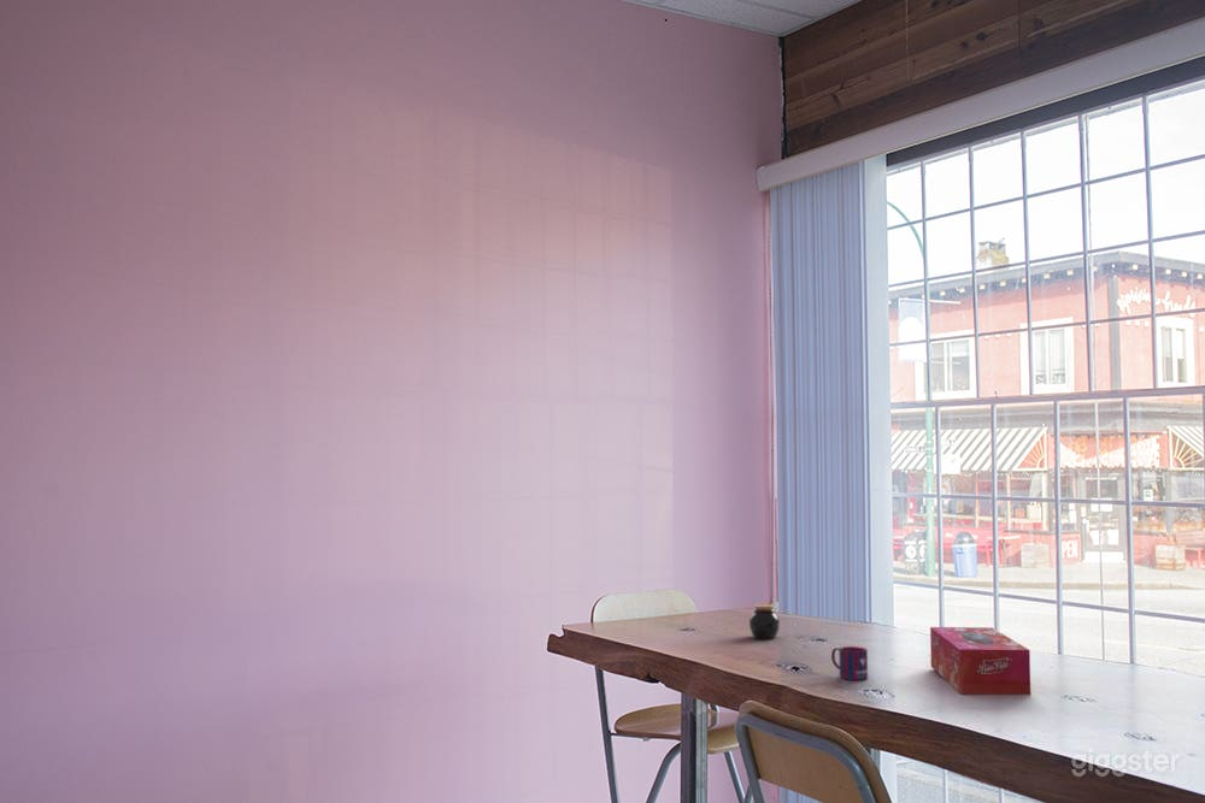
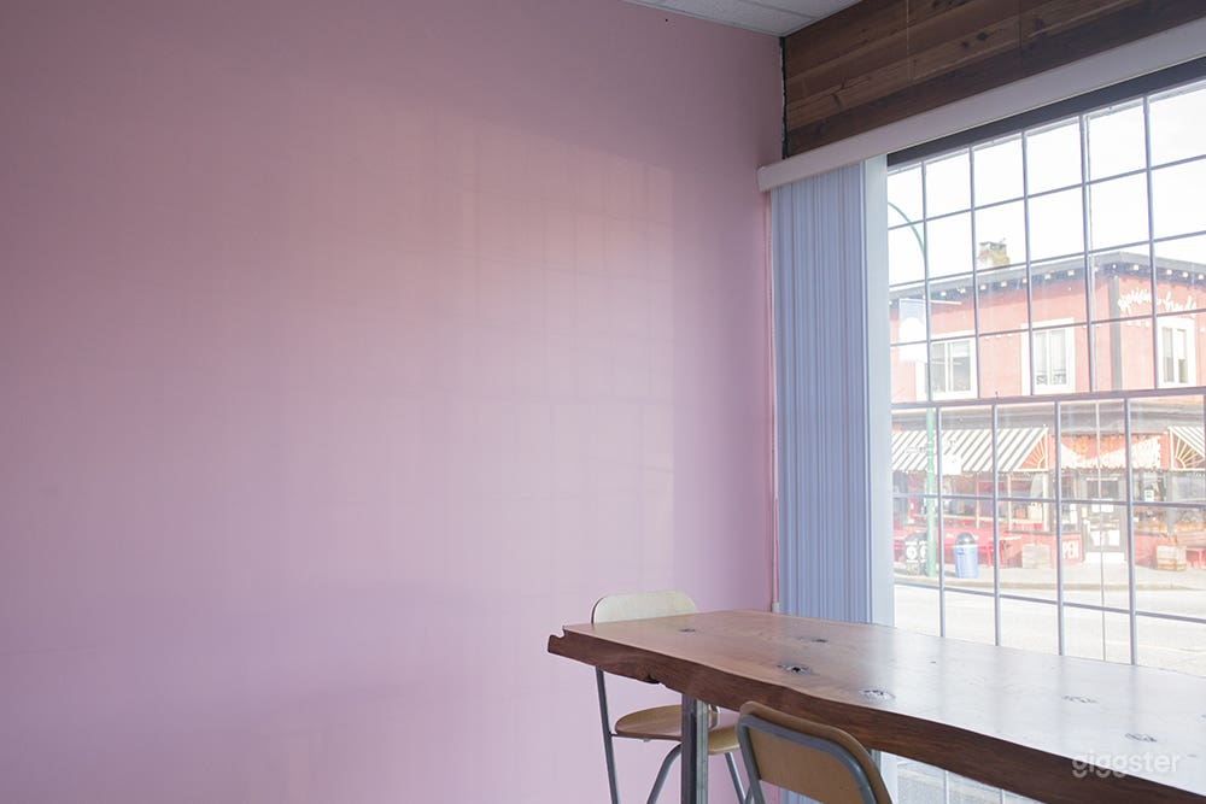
- mug (848, 661)
- tissue box (977, 659)
- jar (764, 621)
